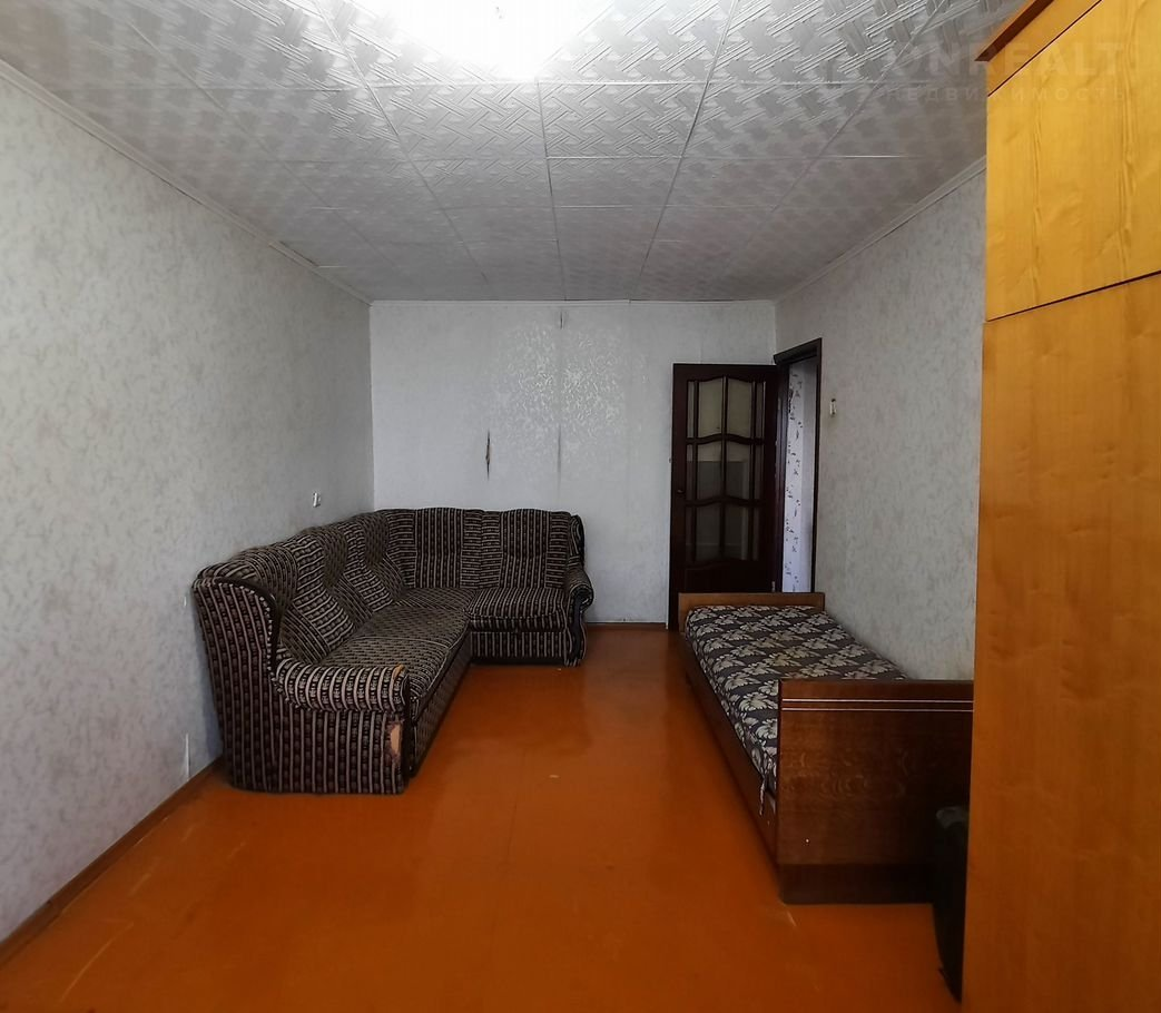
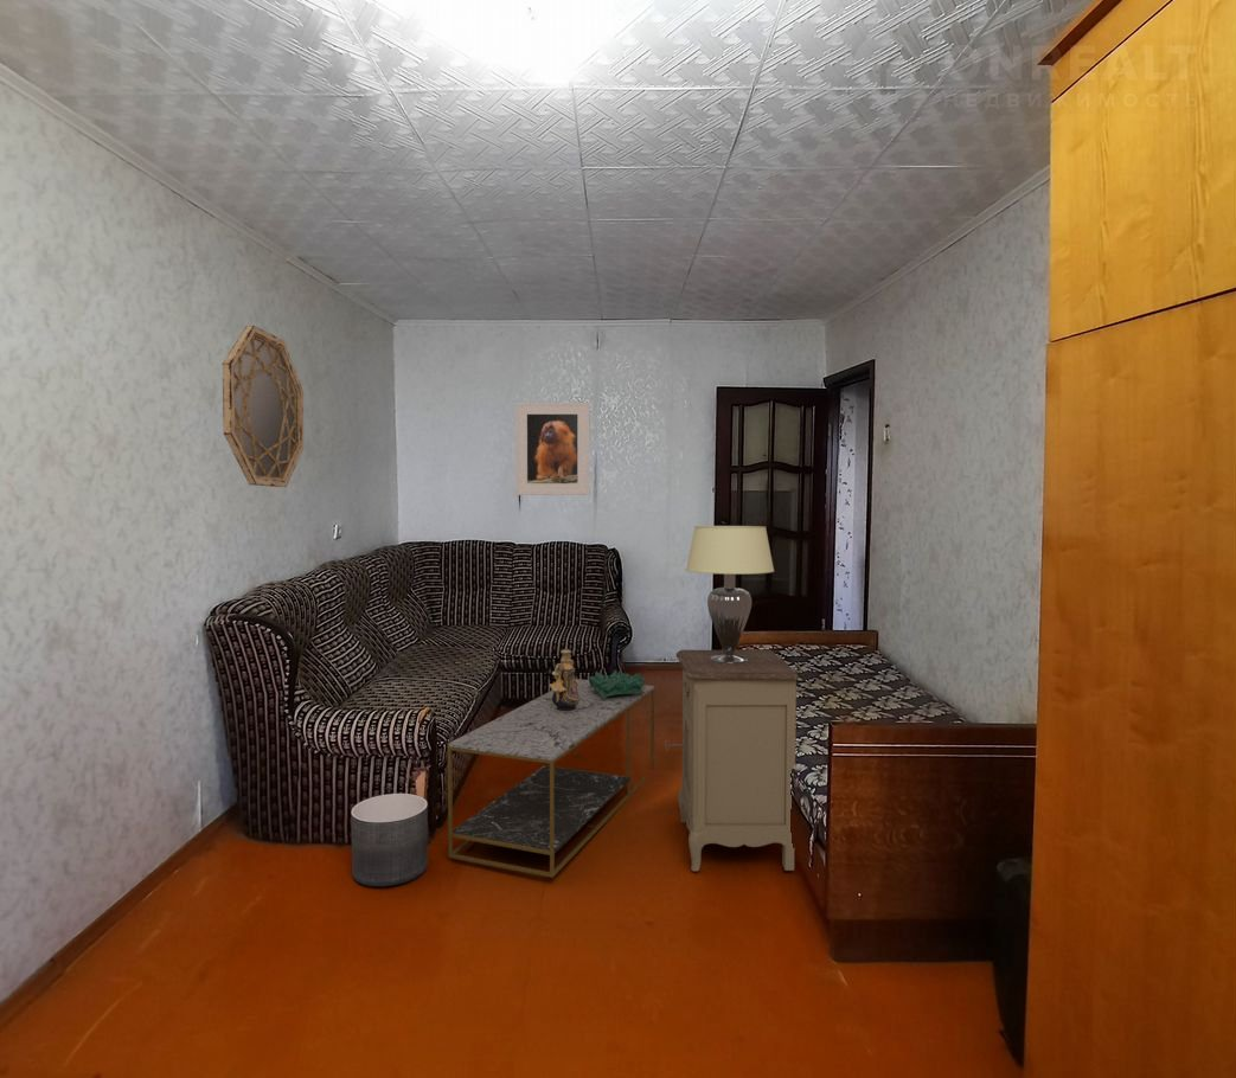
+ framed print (552, 449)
+ home mirror (267, 410)
+ planter (390, 838)
+ nightstand (724, 752)
+ decorative bowl (615, 684)
+ lampshade (729, 592)
+ decorative vase (565, 679)
+ coffee table (564, 755)
